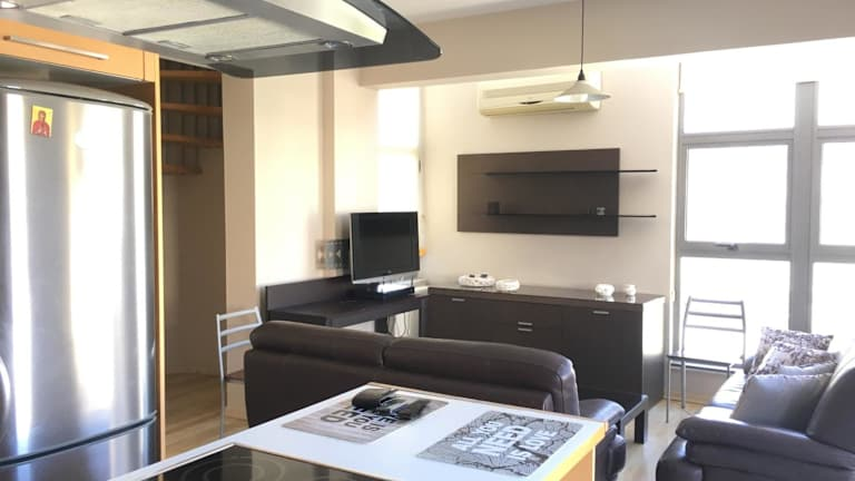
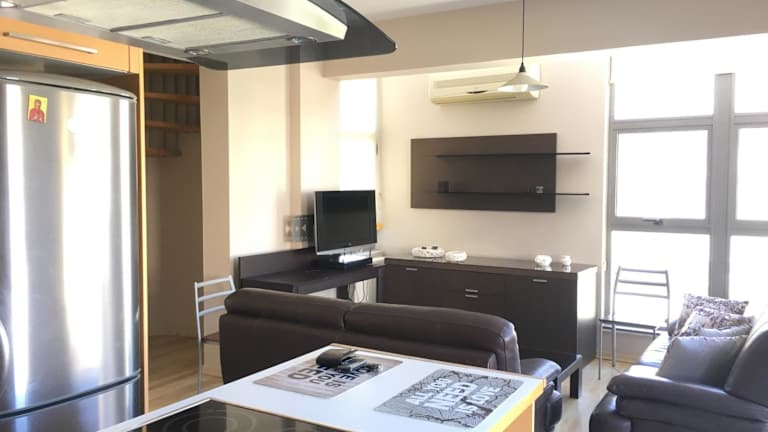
- remote control (415, 406)
